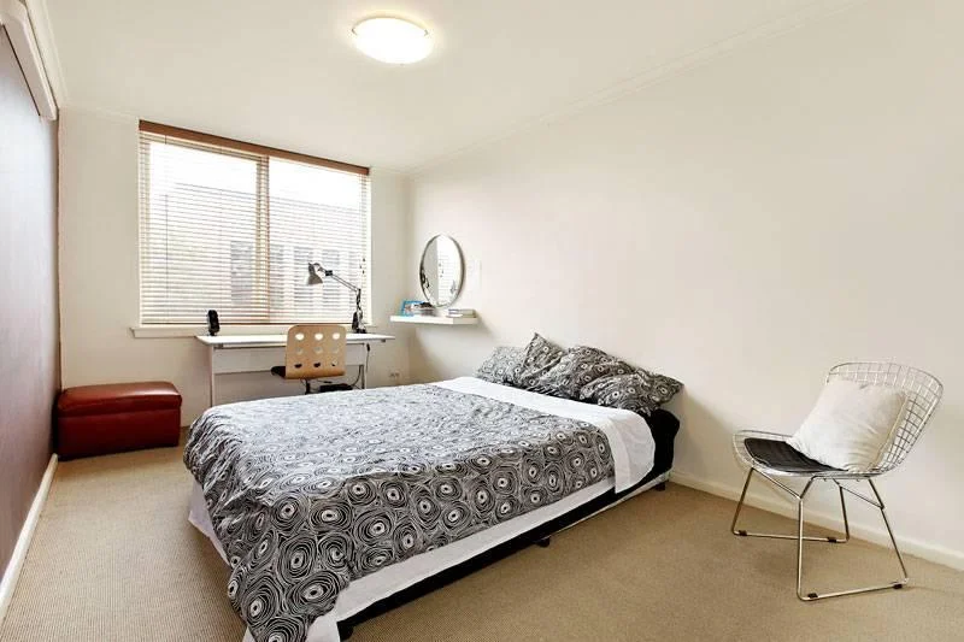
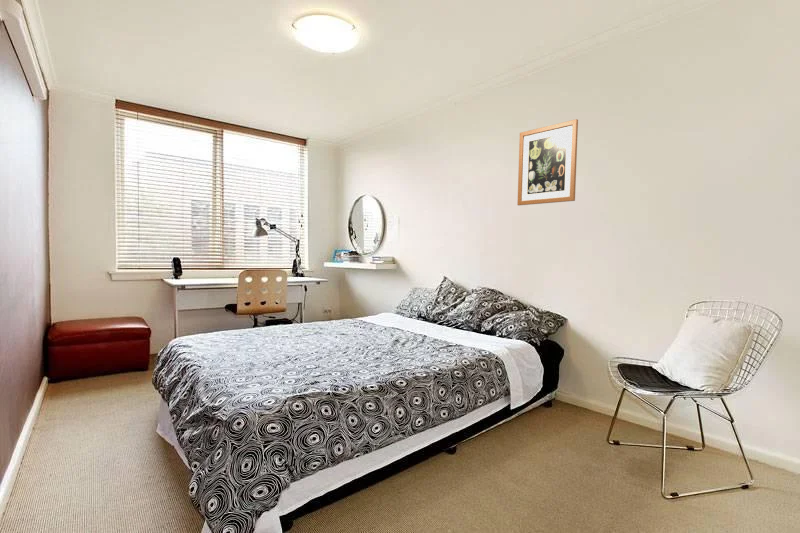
+ wall art (545, 165)
